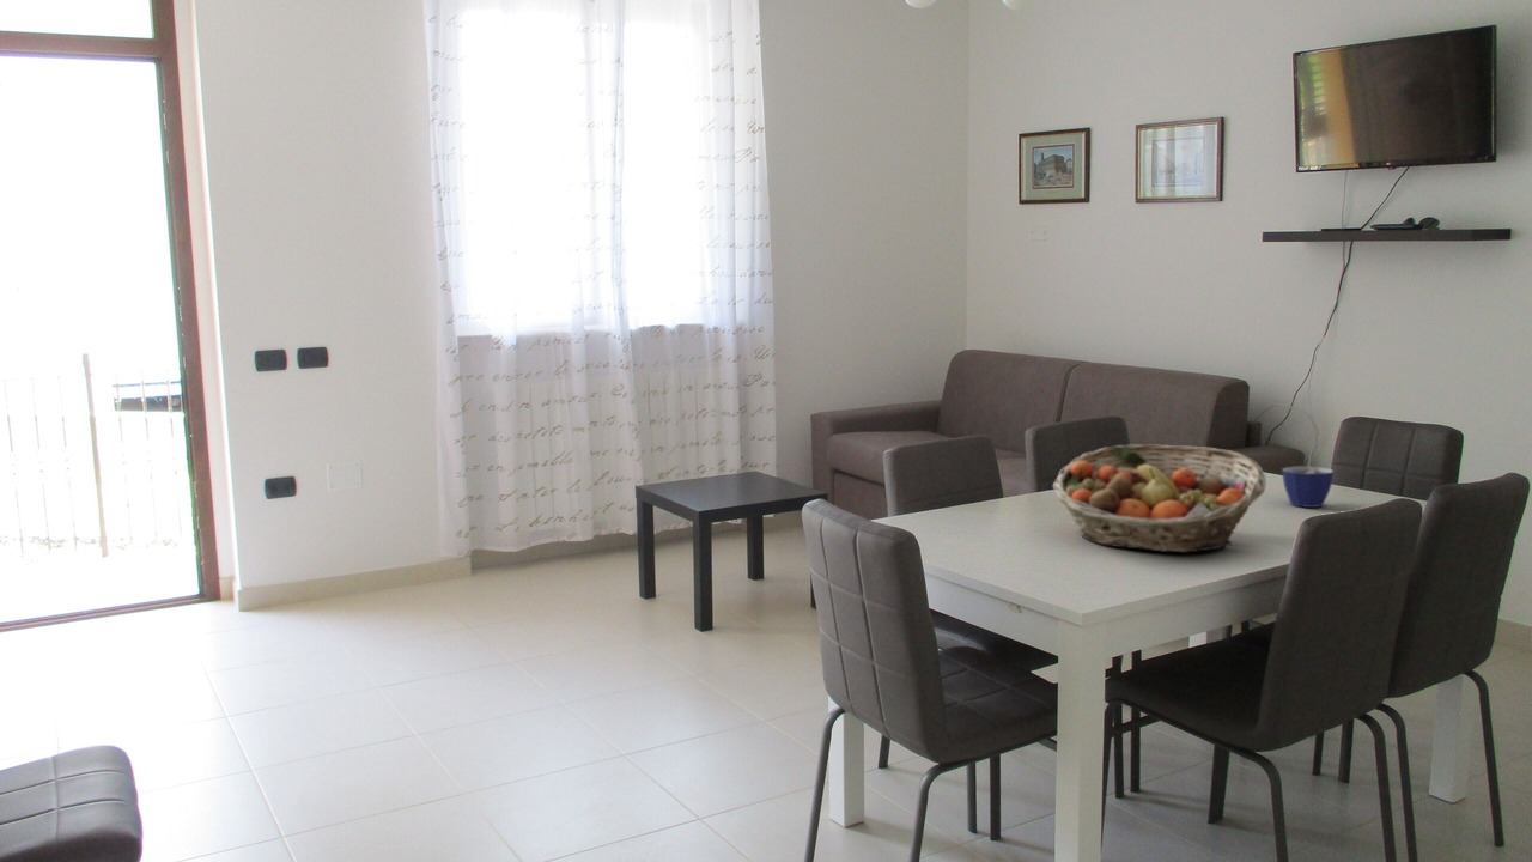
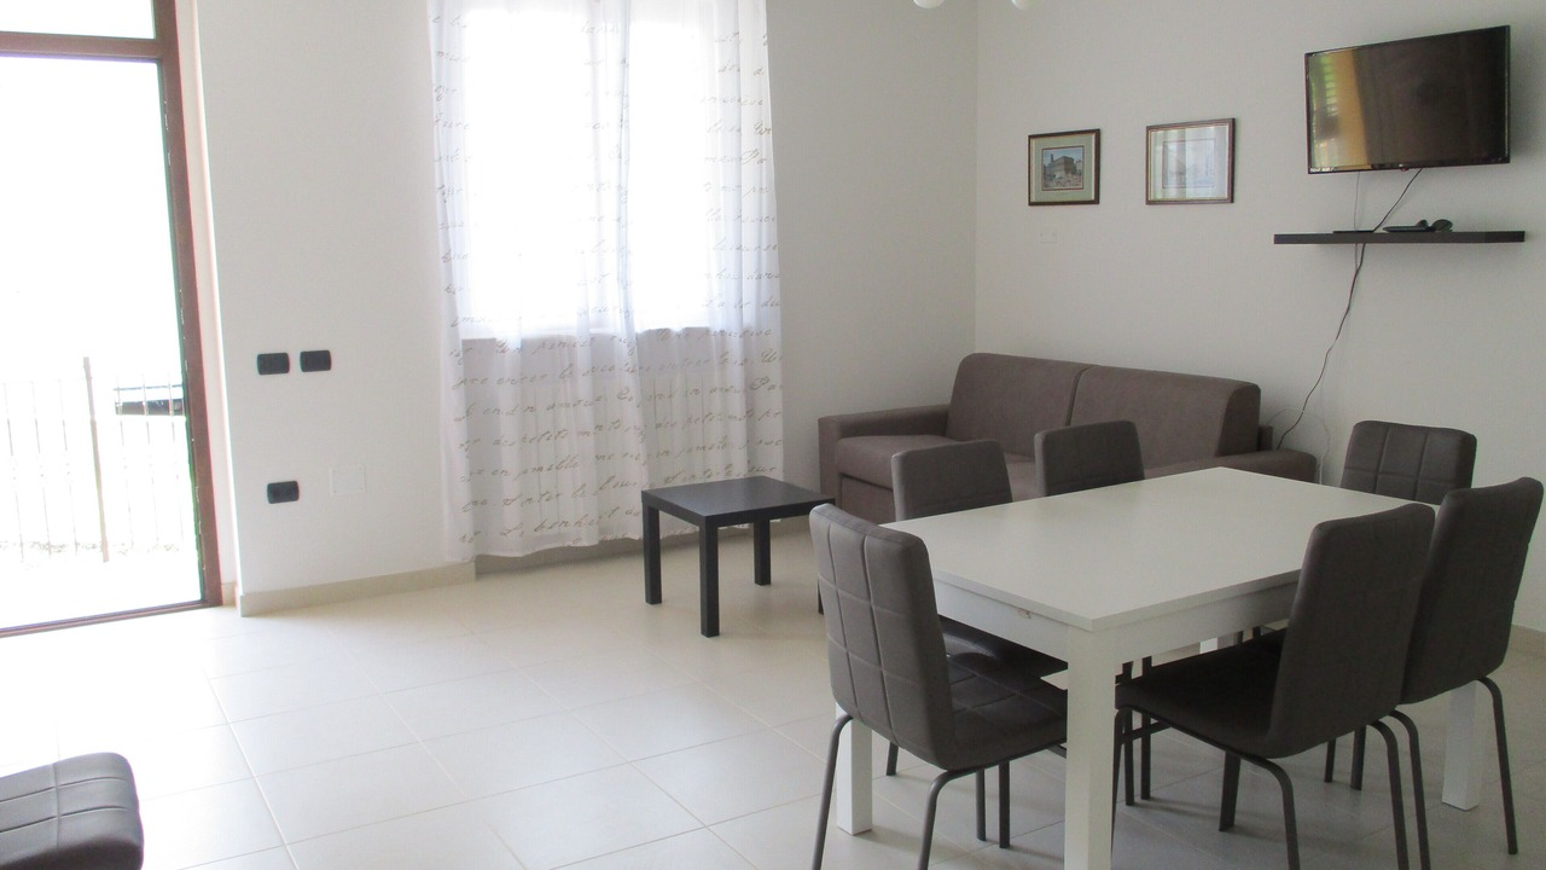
- fruit basket (1156, 496)
- cup (1308, 485)
